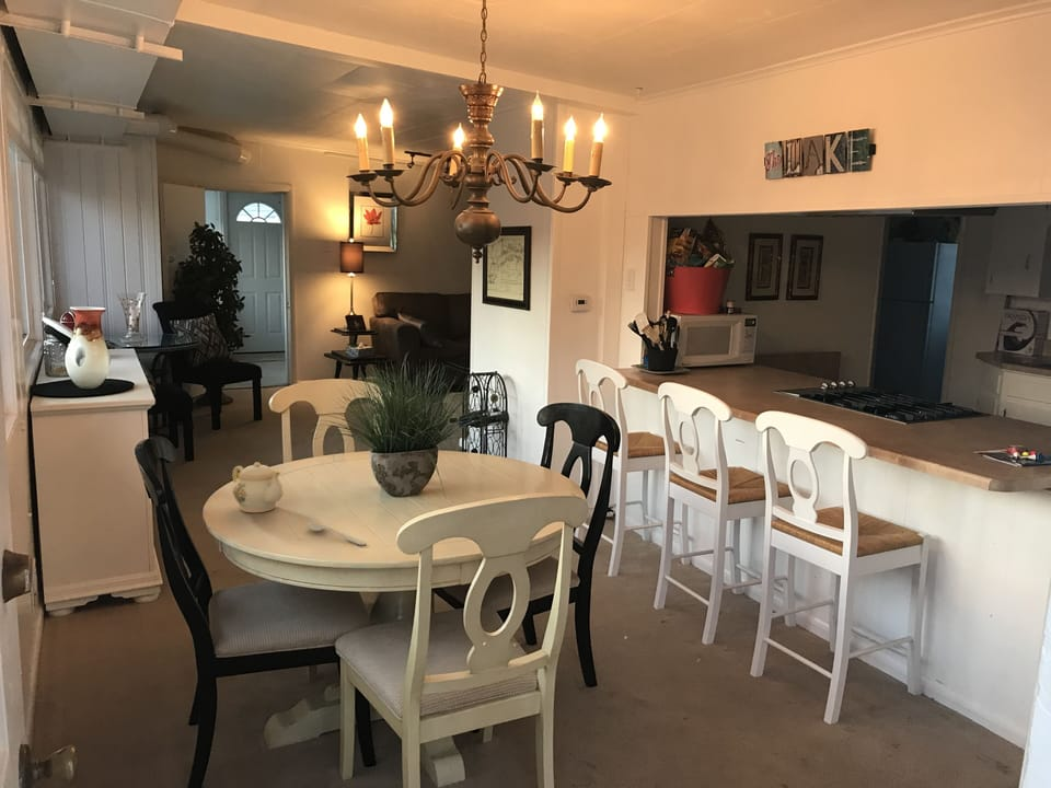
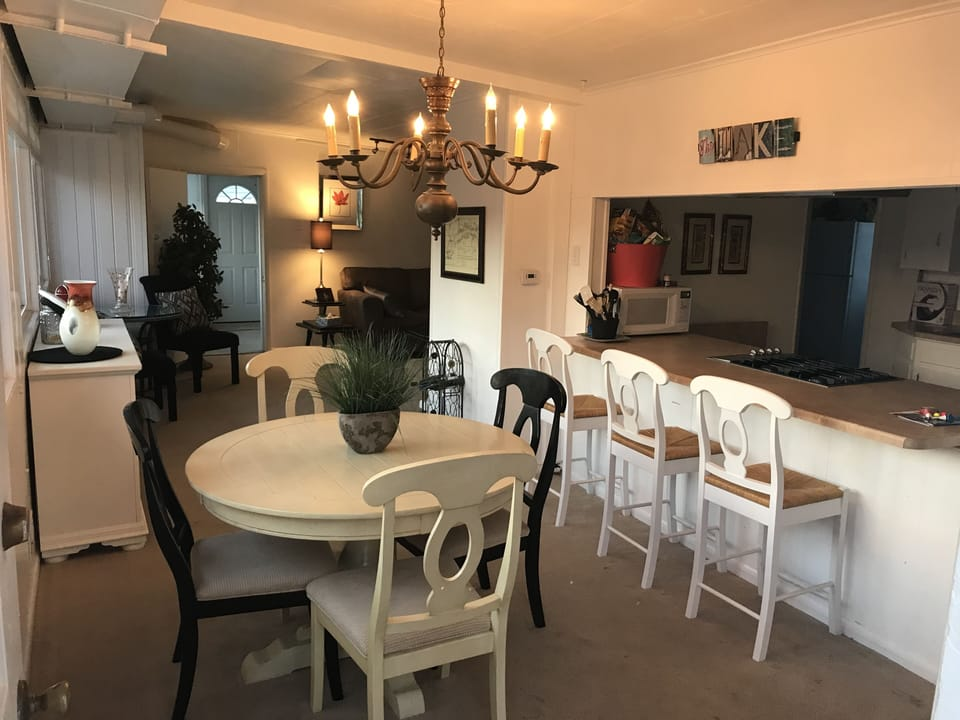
- teapot (256, 485)
- spoon (336, 532)
